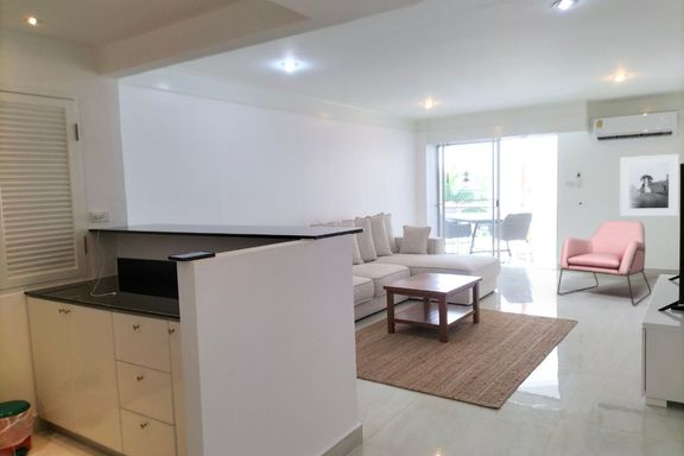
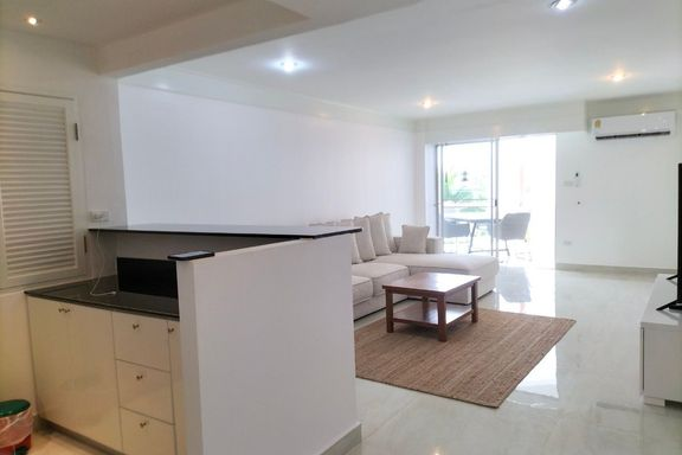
- armchair (608, 258)
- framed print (648, 185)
